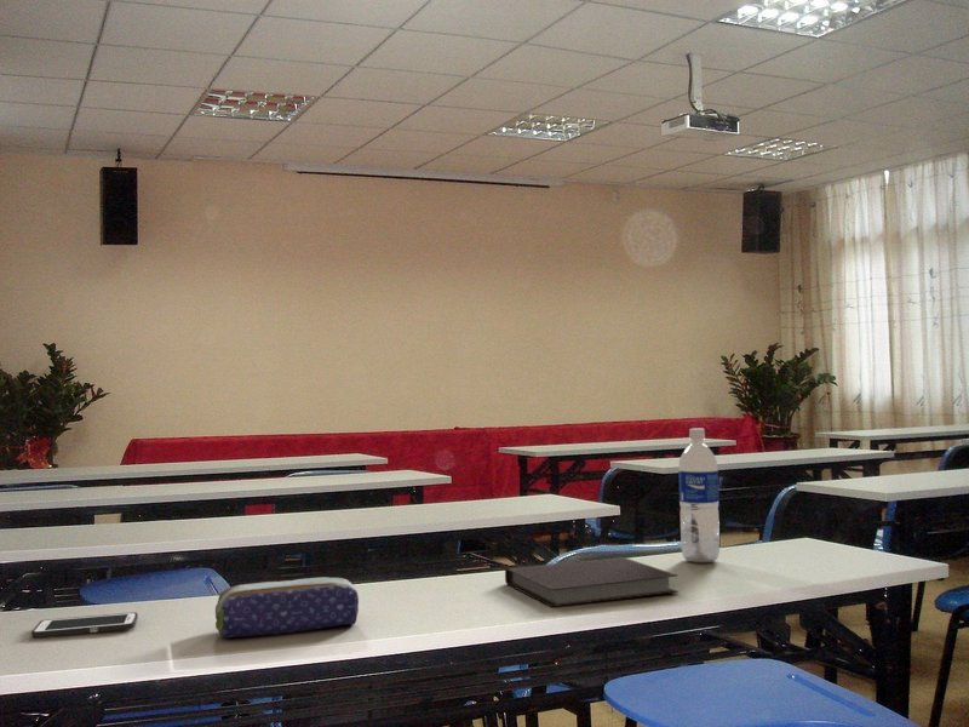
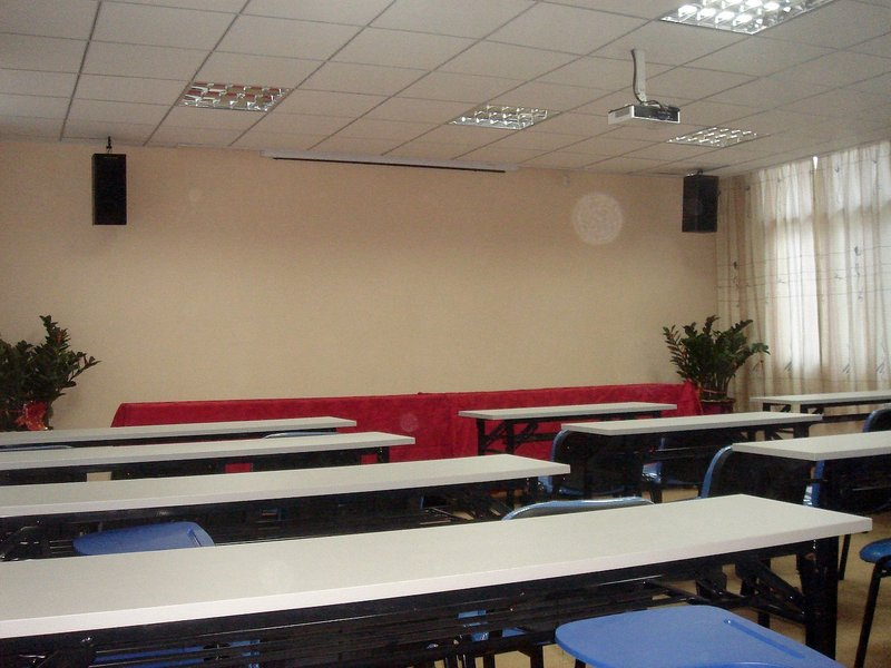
- notebook (589, 579)
- pencil case (287, 605)
- cell phone (86, 624)
- water bottle (698, 494)
